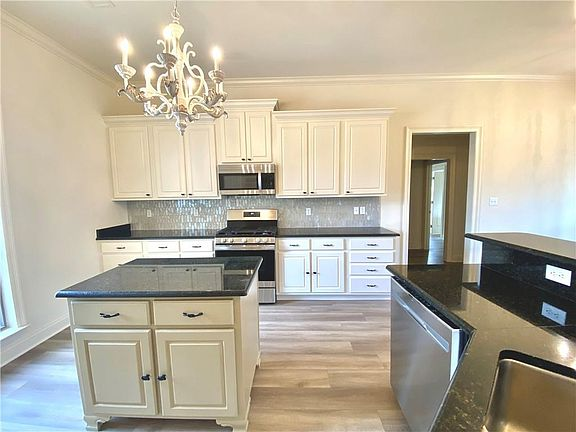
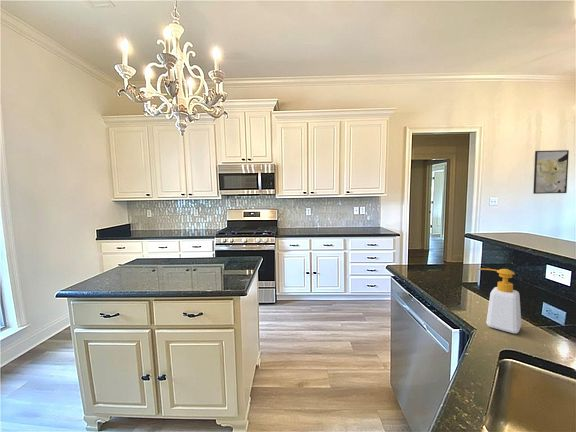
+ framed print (550, 172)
+ soap bottle (497, 296)
